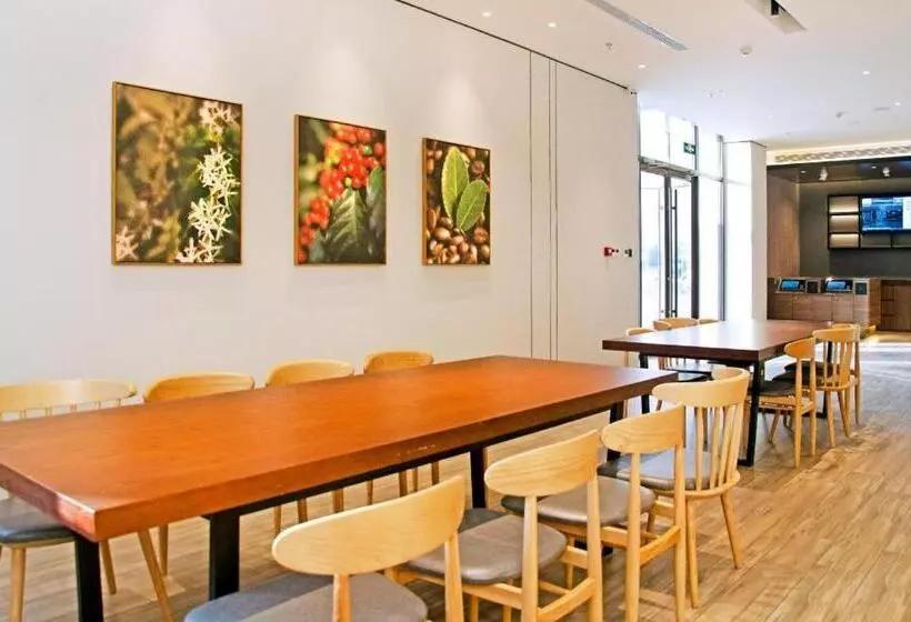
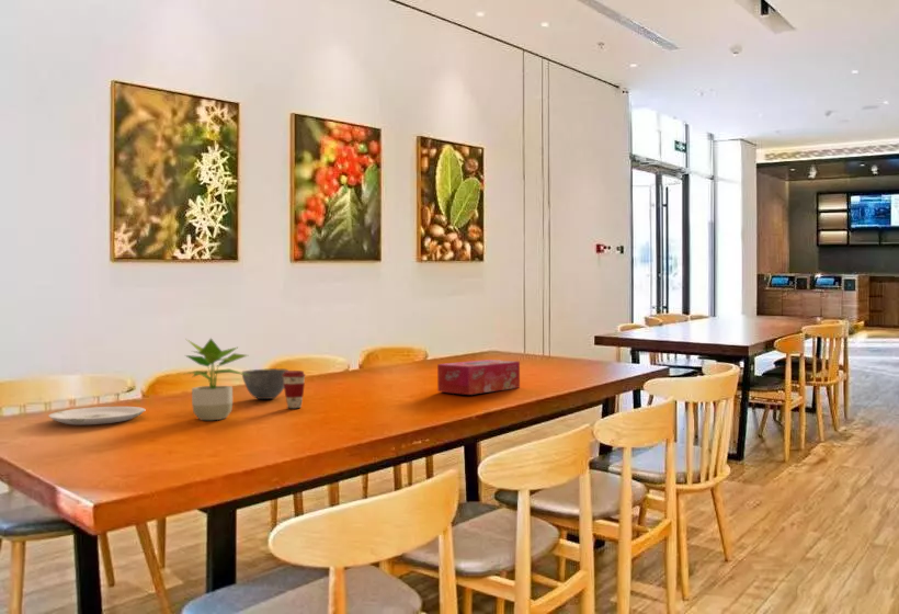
+ tissue box (479, 376)
+ potted plant (216, 377)
+ bowl (265, 384)
+ coffee cup (294, 389)
+ plate (98, 416)
